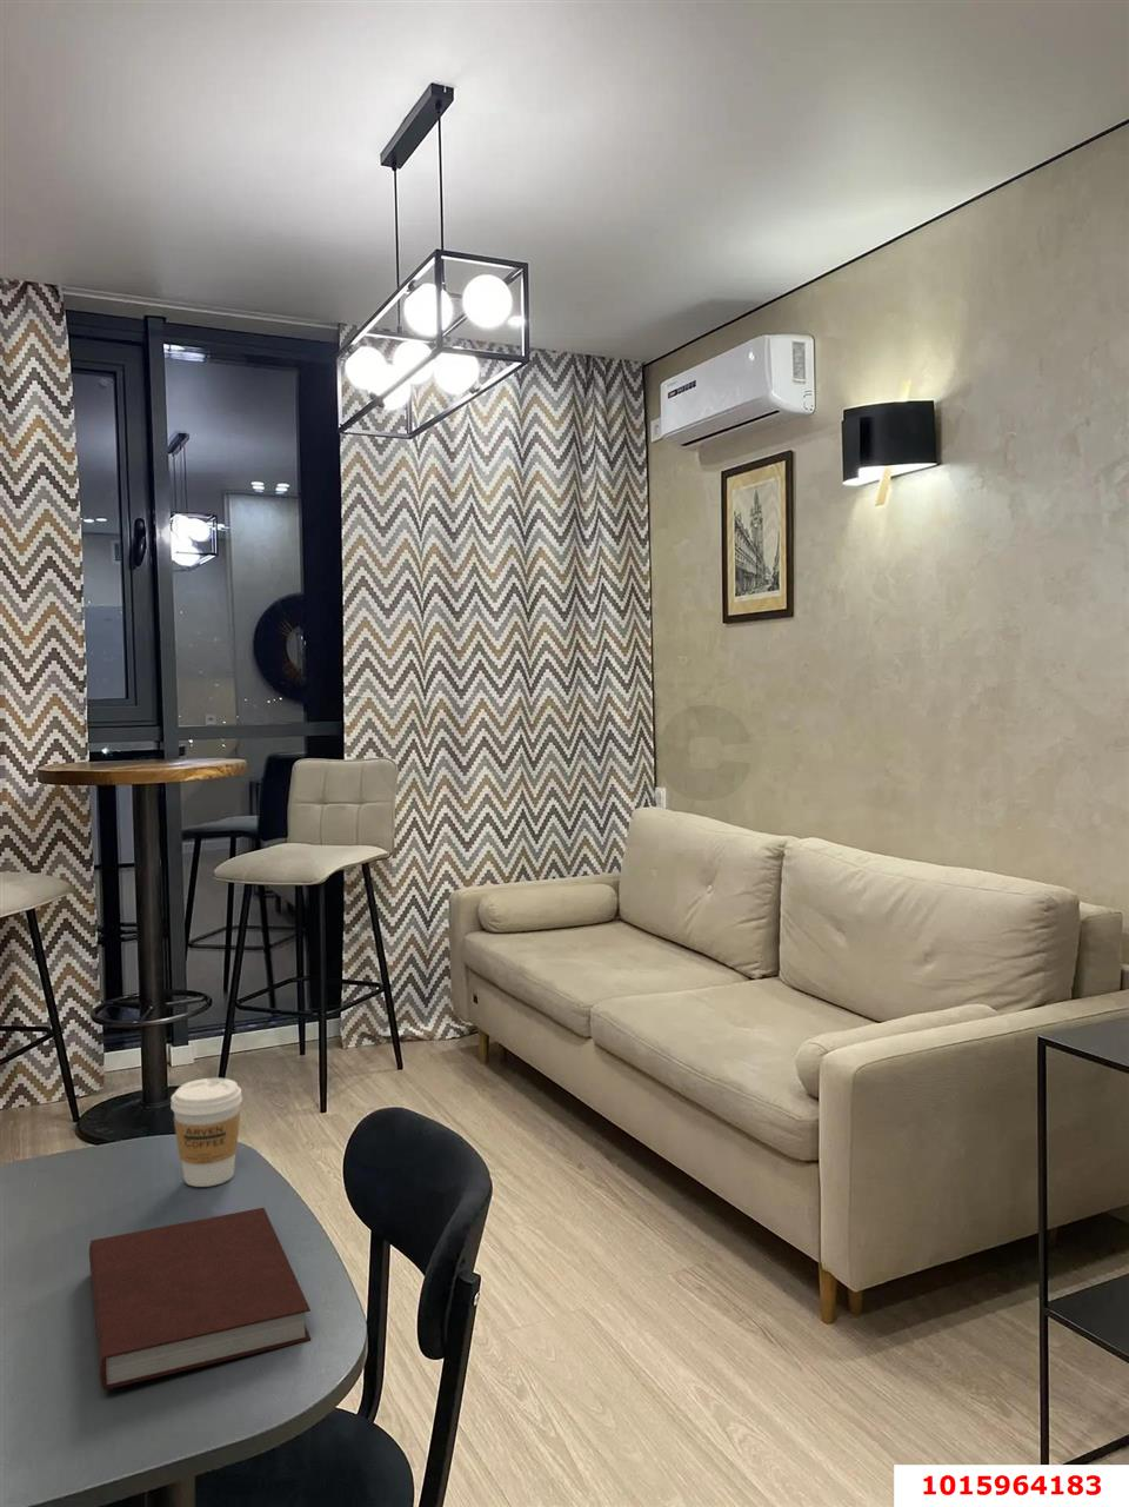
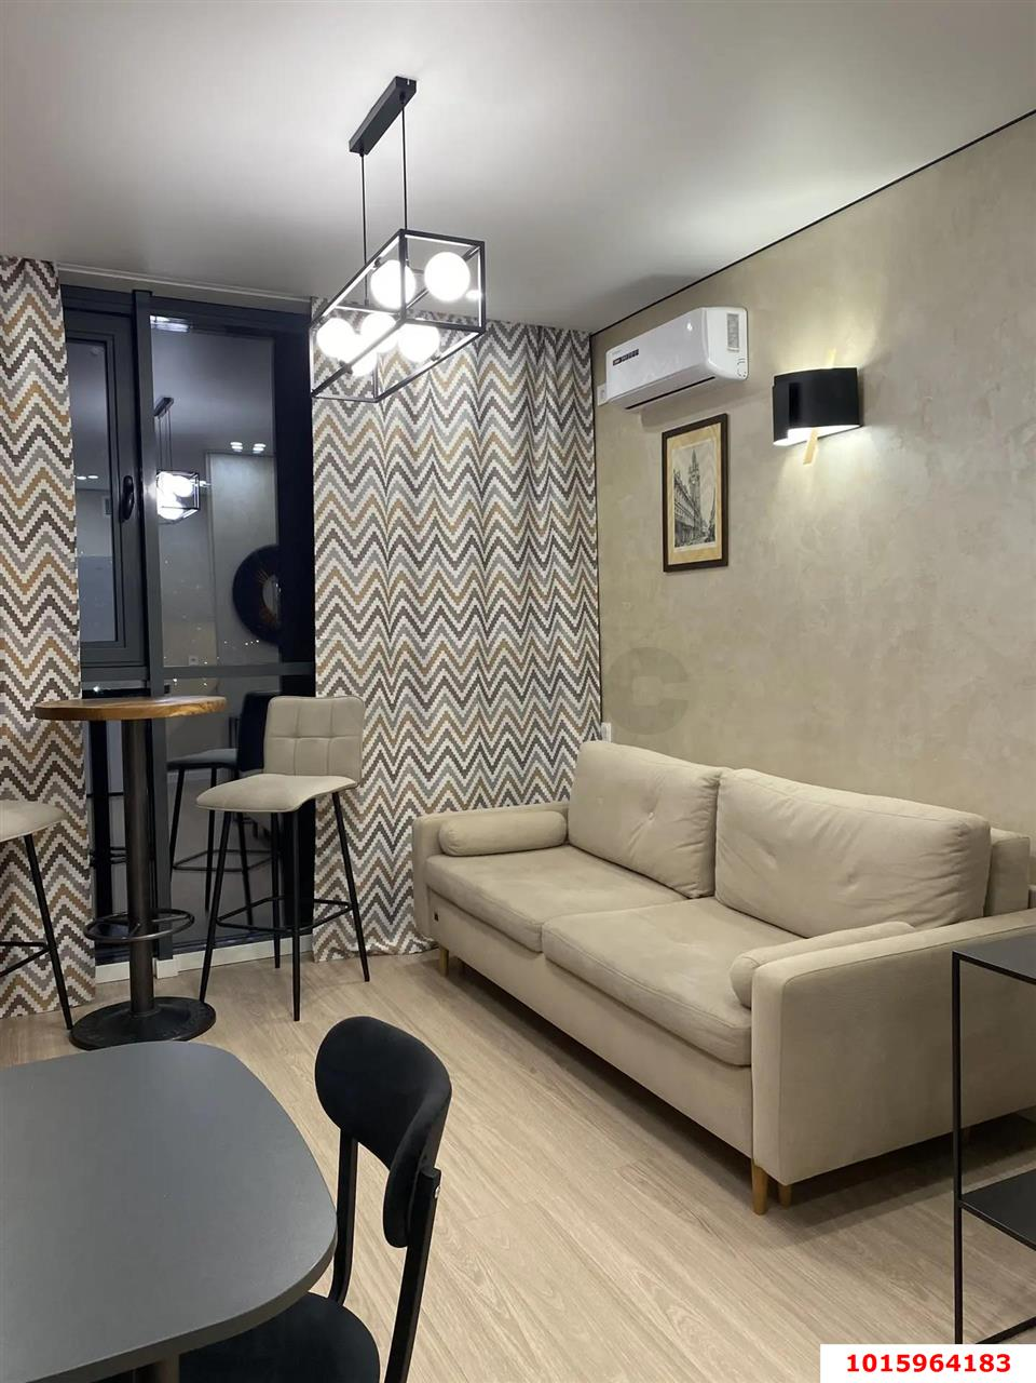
- notebook (193, 1286)
- coffee cup (208, 1130)
